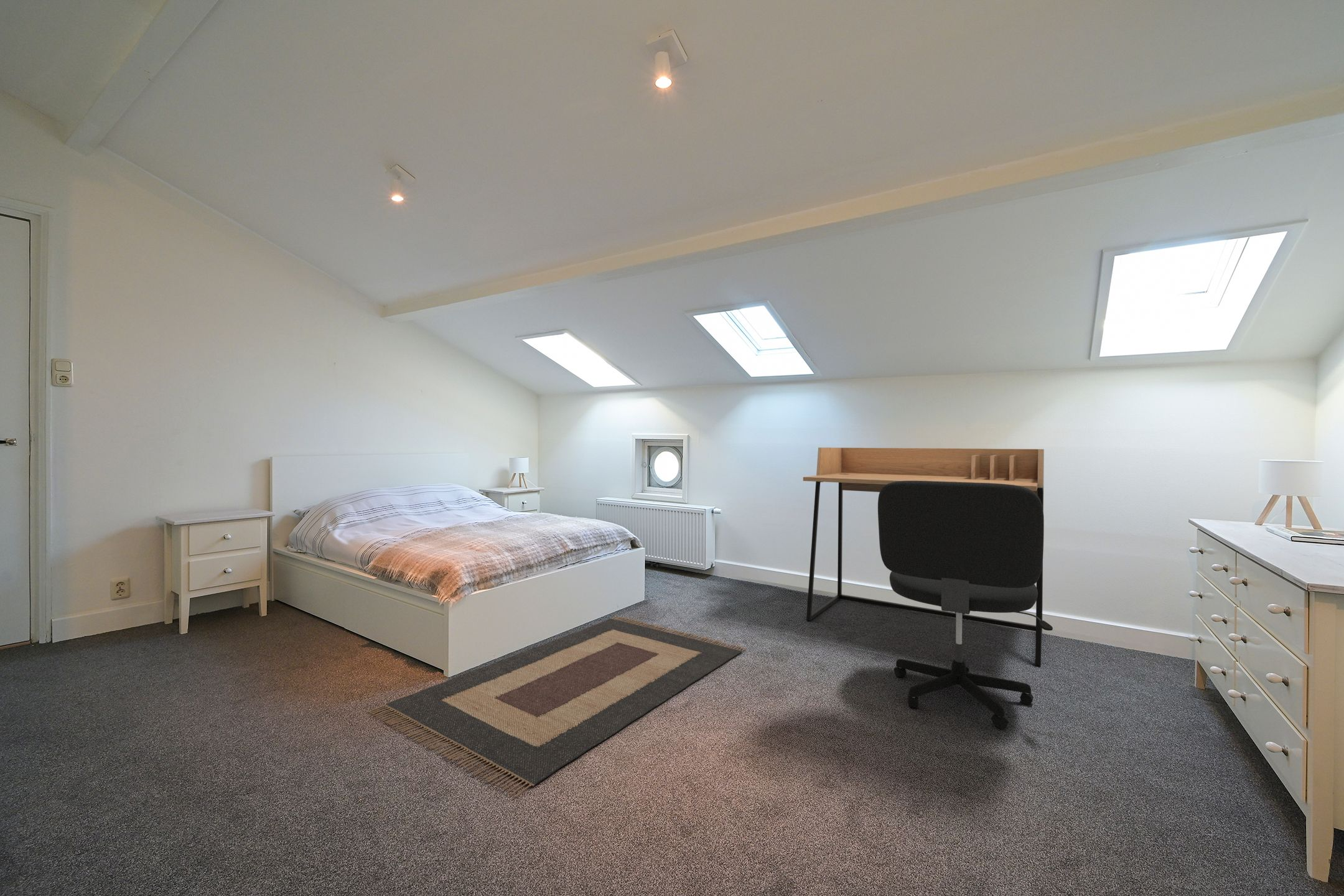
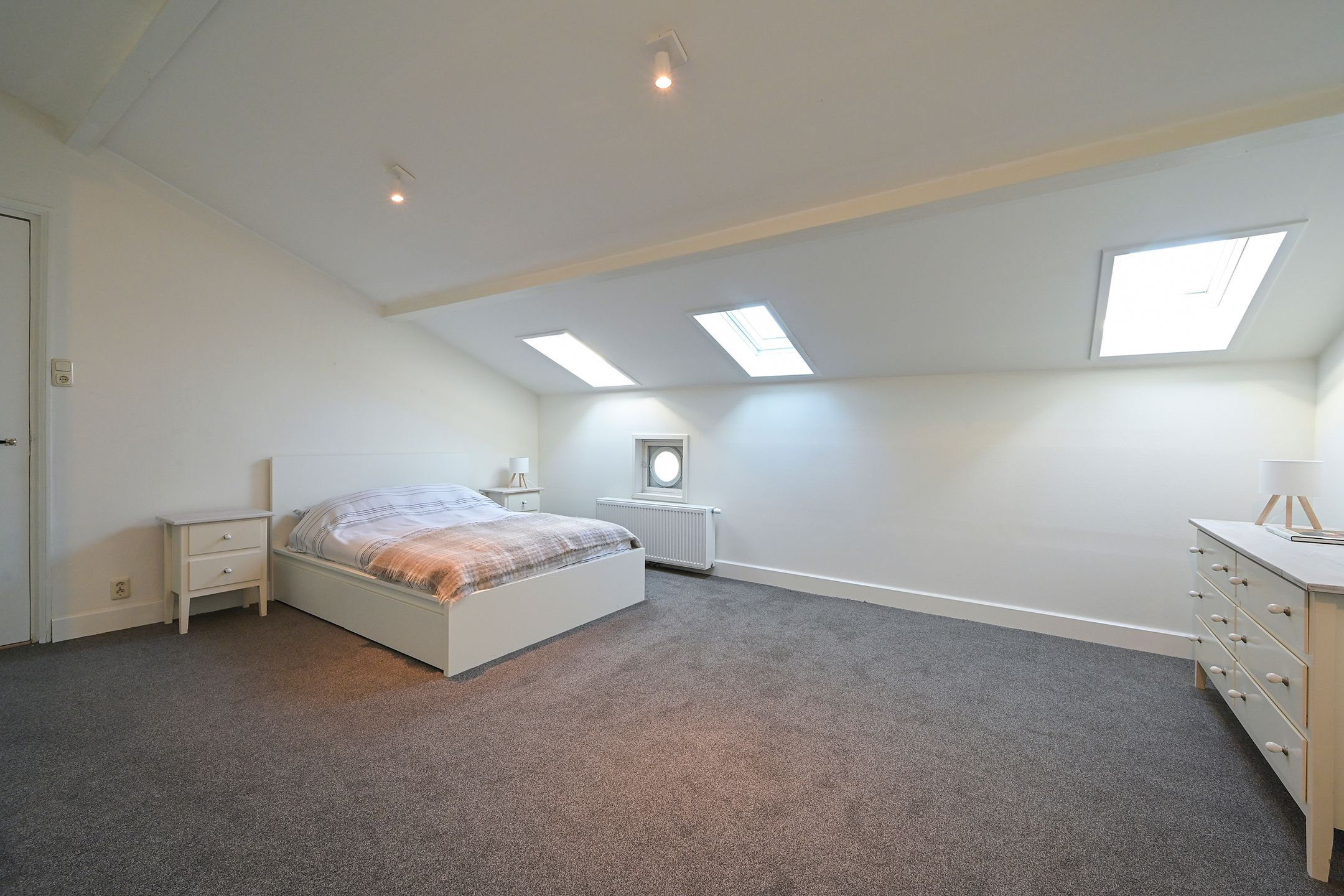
- rug (584, 674)
- office chair (964, 589)
- desk (920, 480)
